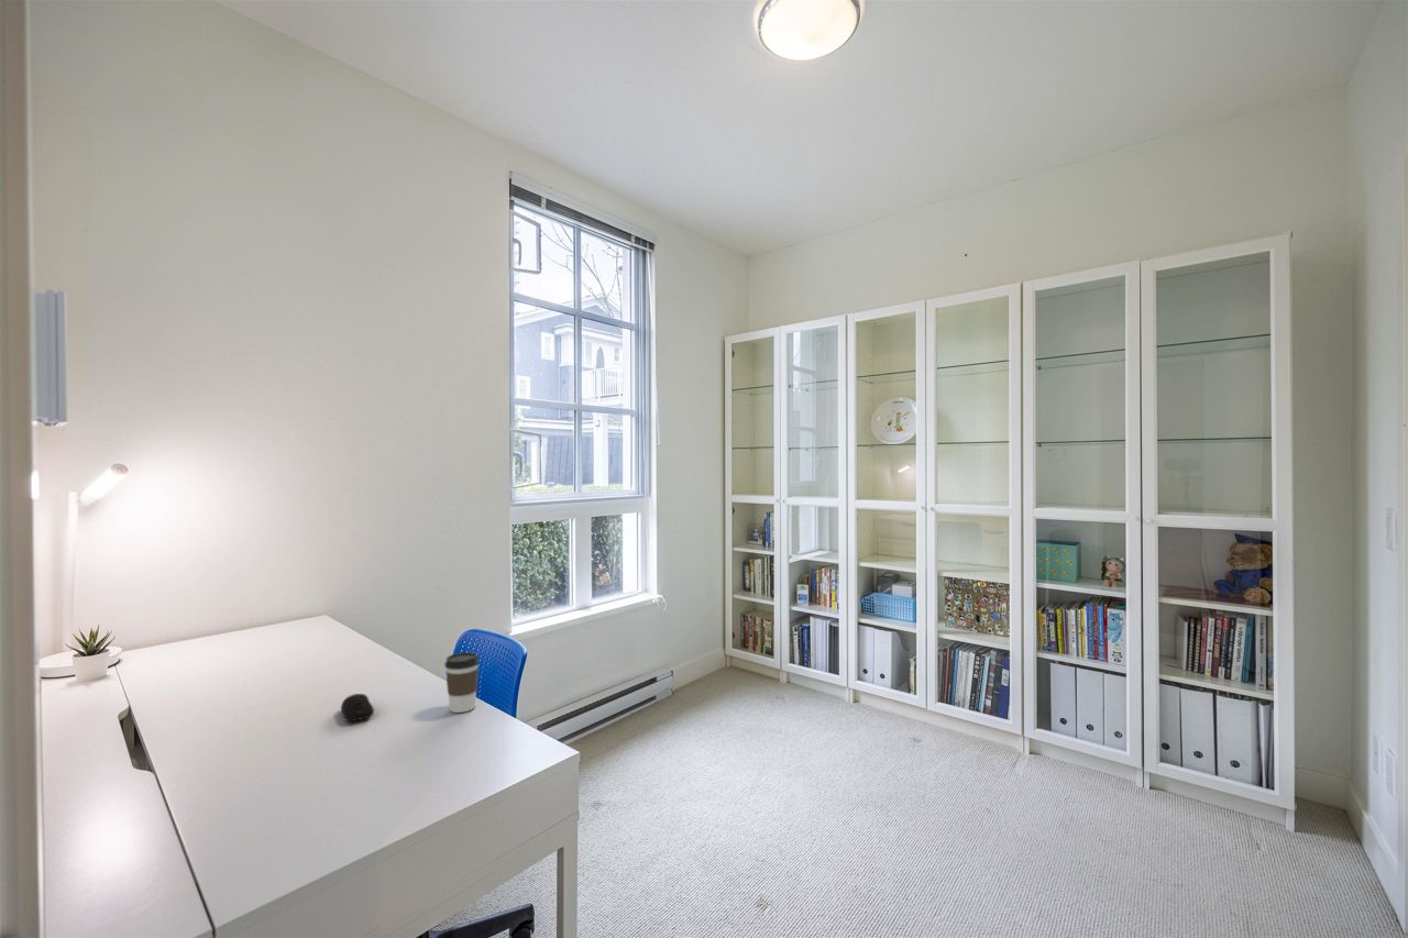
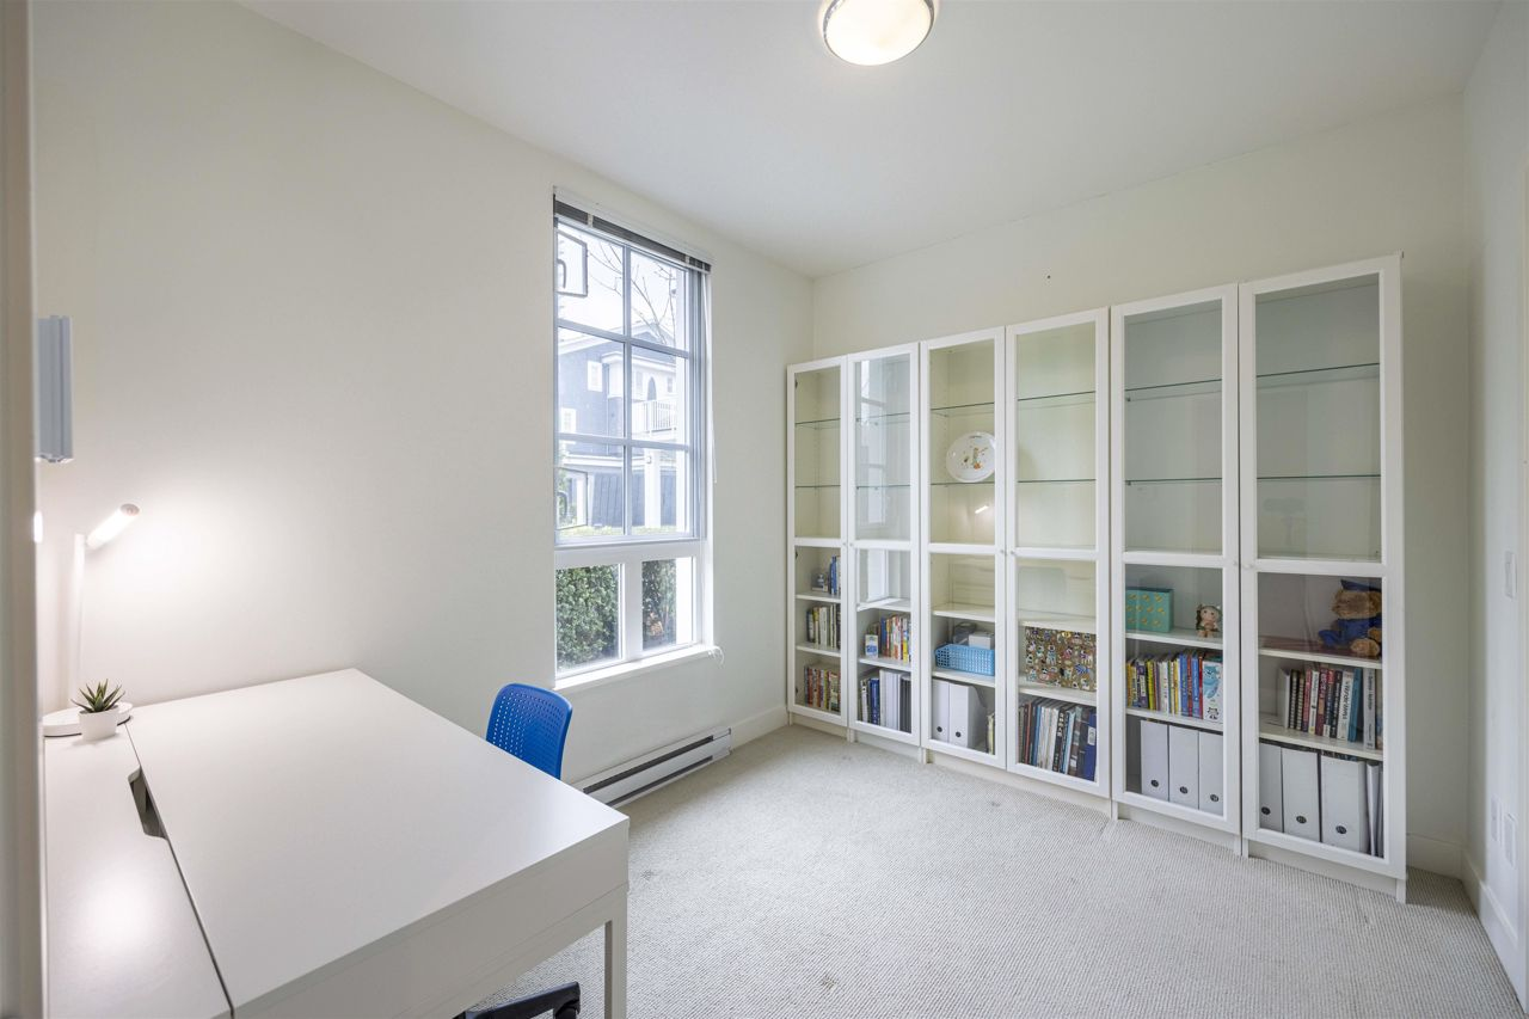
- coffee cup (462, 682)
- computer mouse (356, 705)
